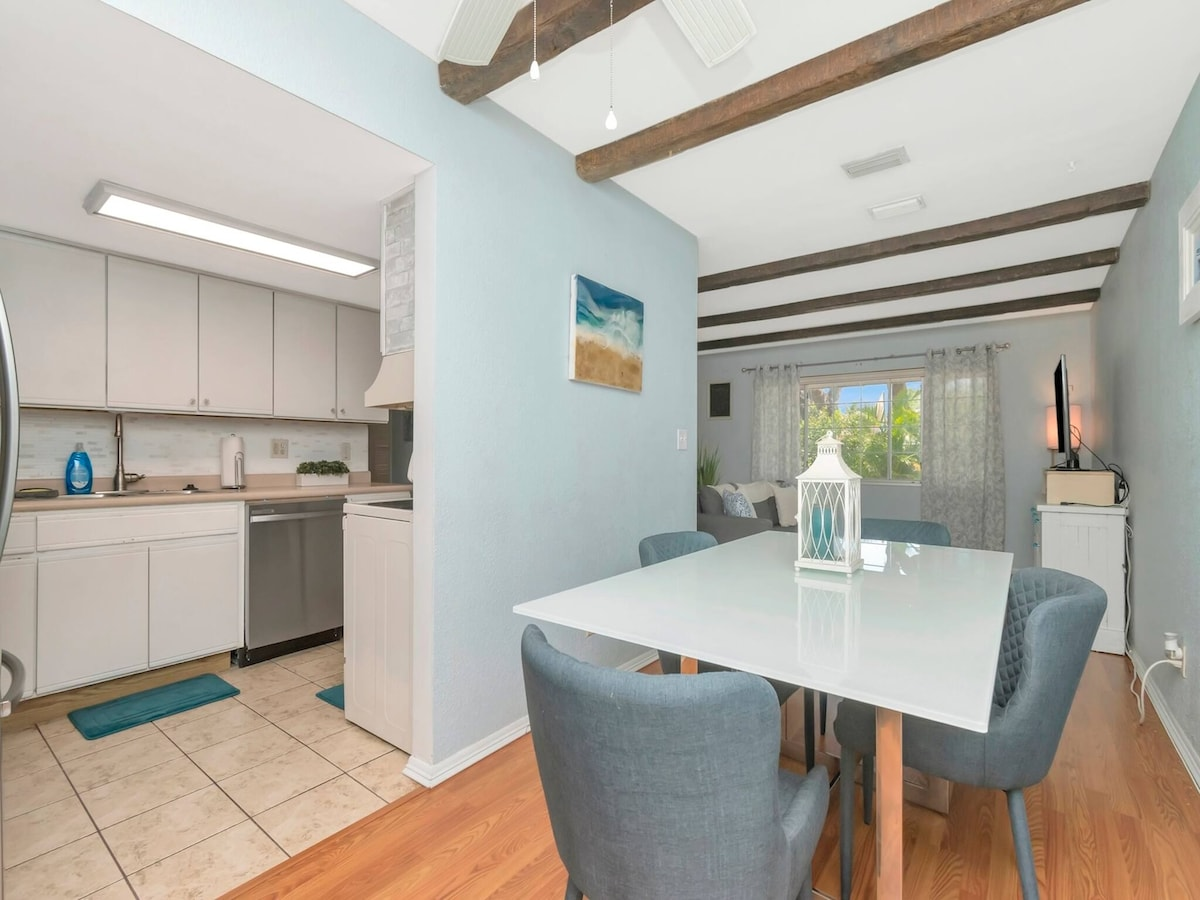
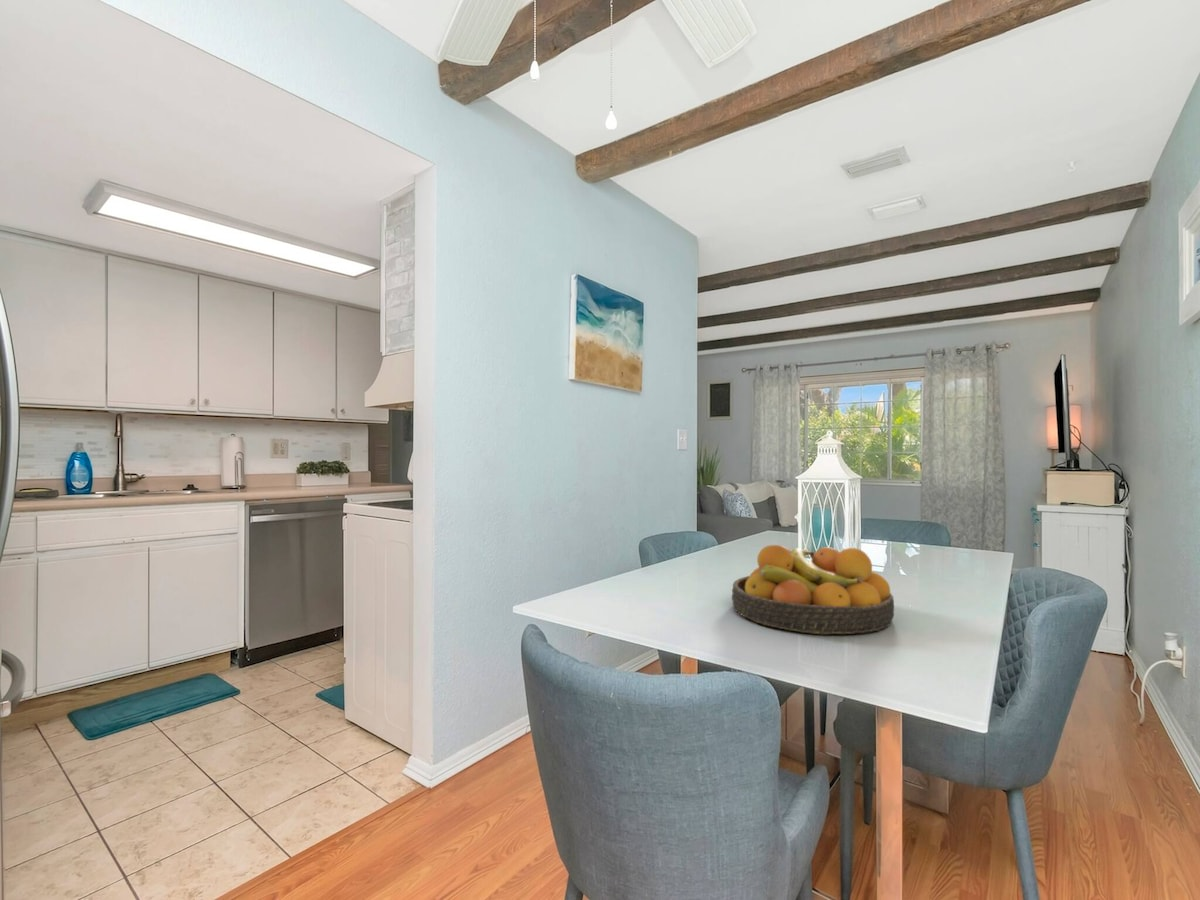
+ fruit bowl (809, 578)
